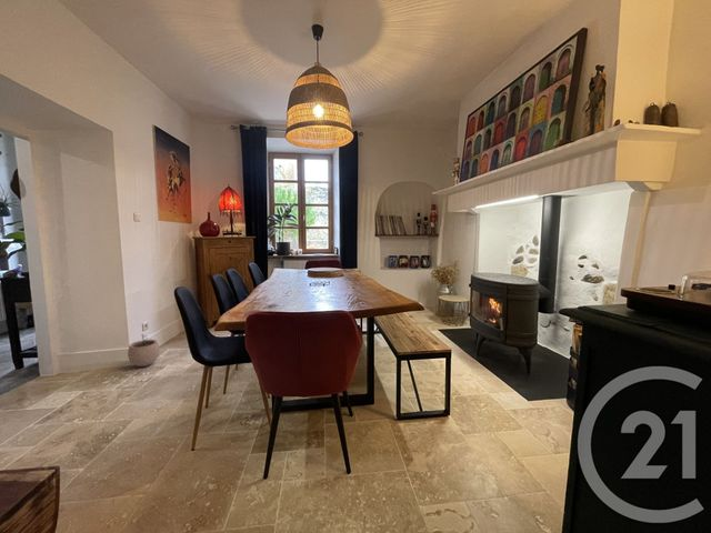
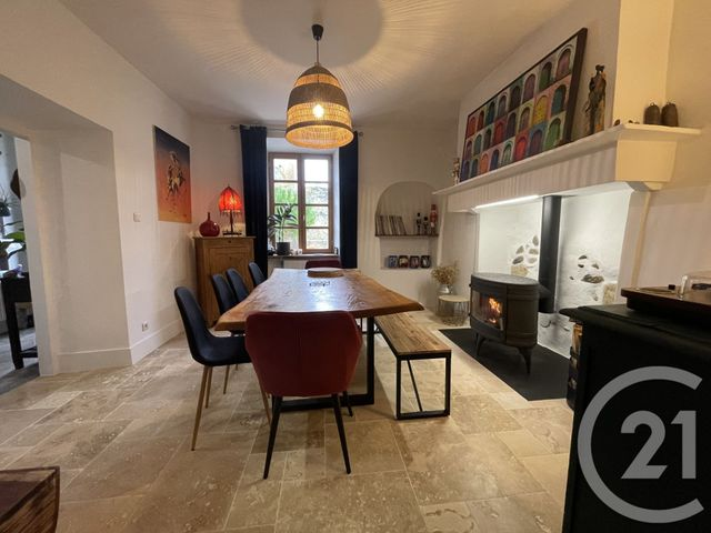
- plant pot (143, 349)
